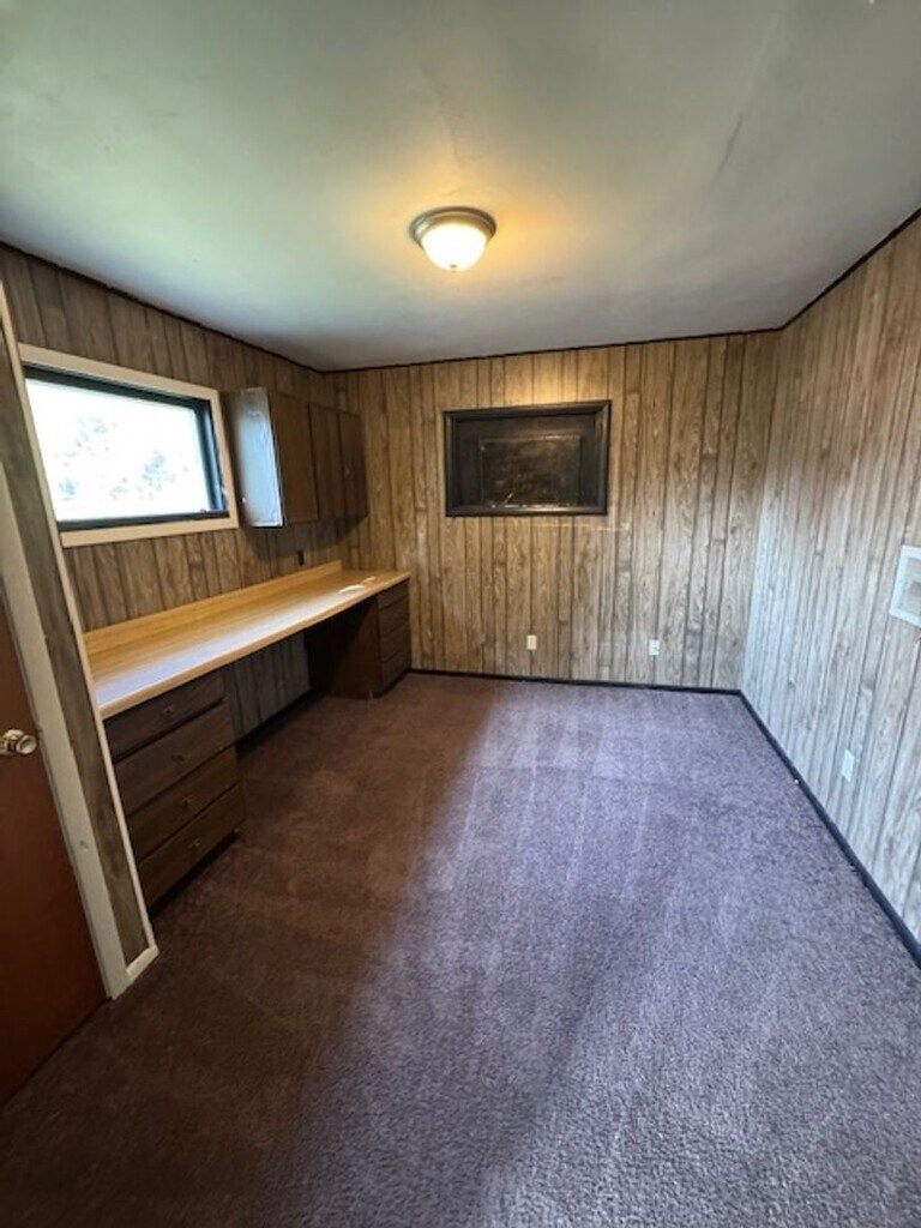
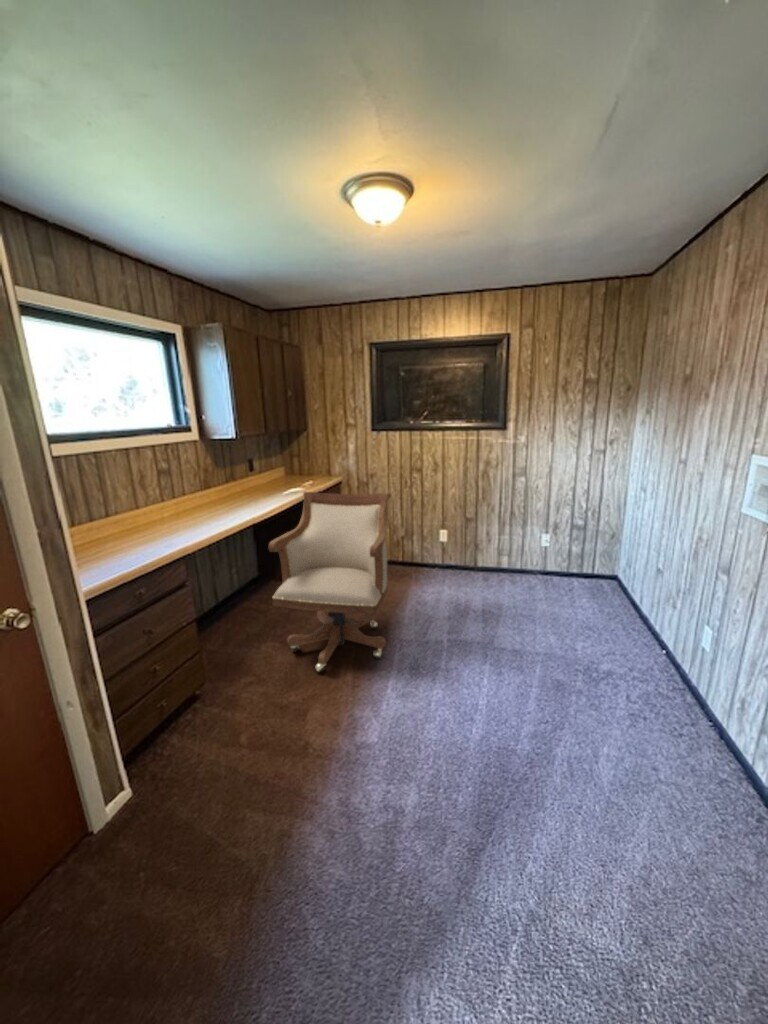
+ chair (336, 575)
